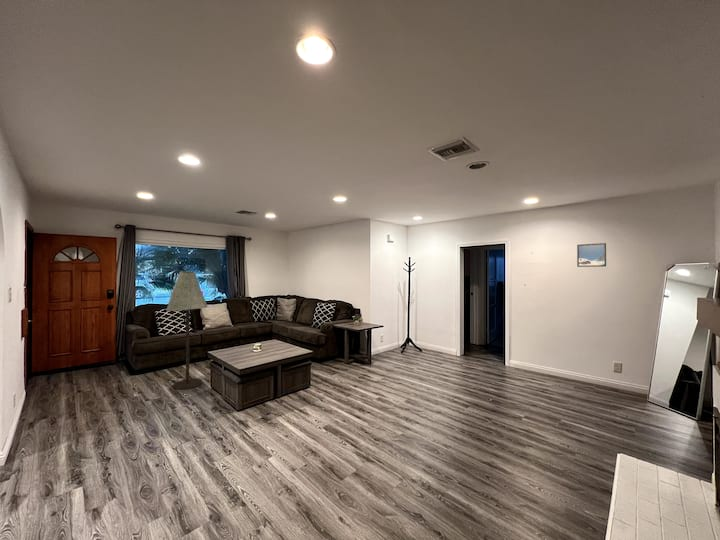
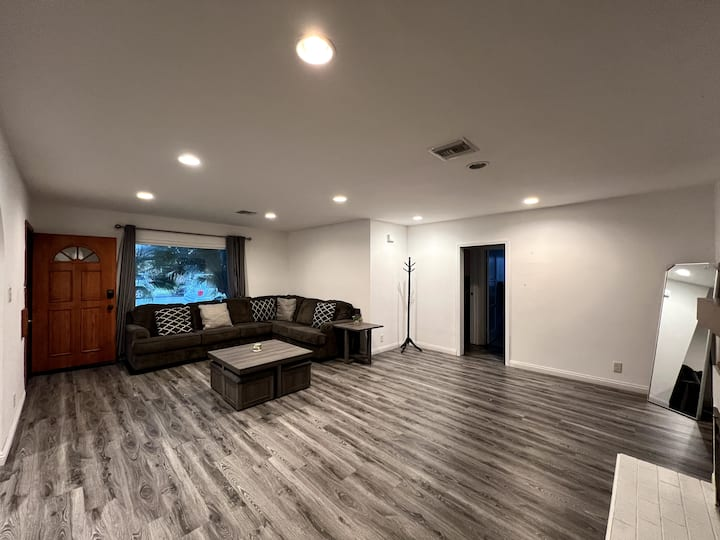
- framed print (591, 255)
- floor lamp (187, 327)
